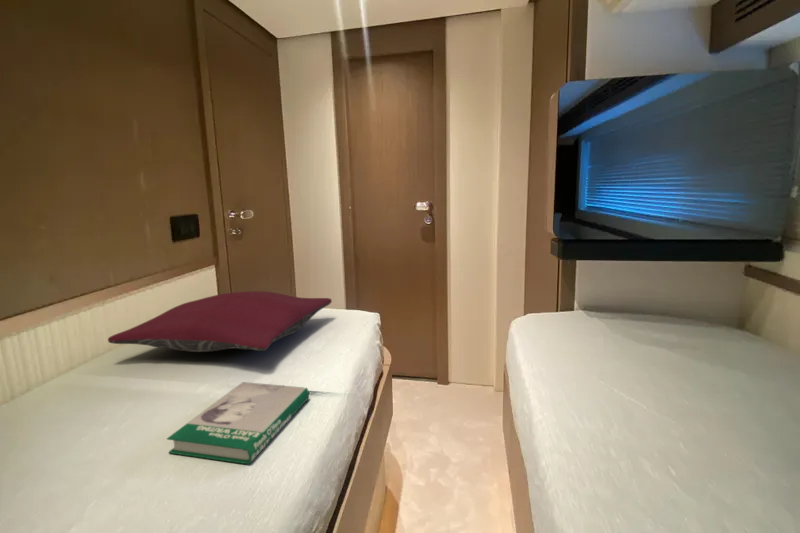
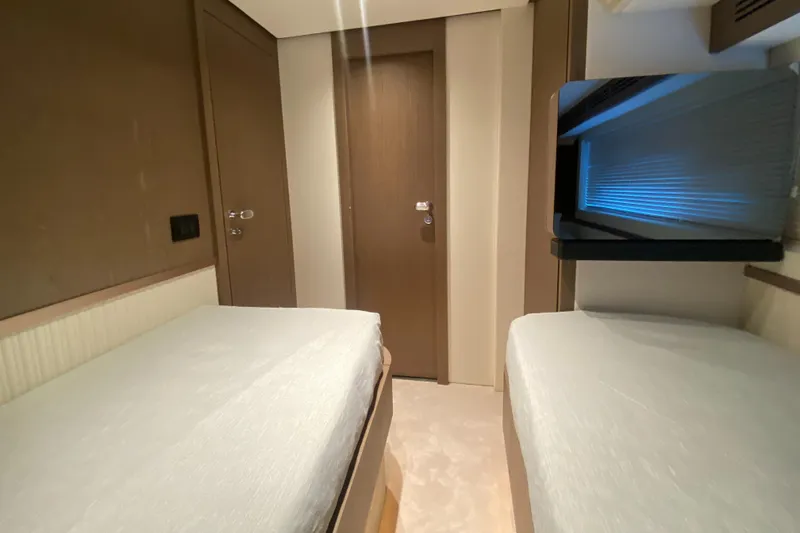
- book (246, 416)
- pillow (236, 317)
